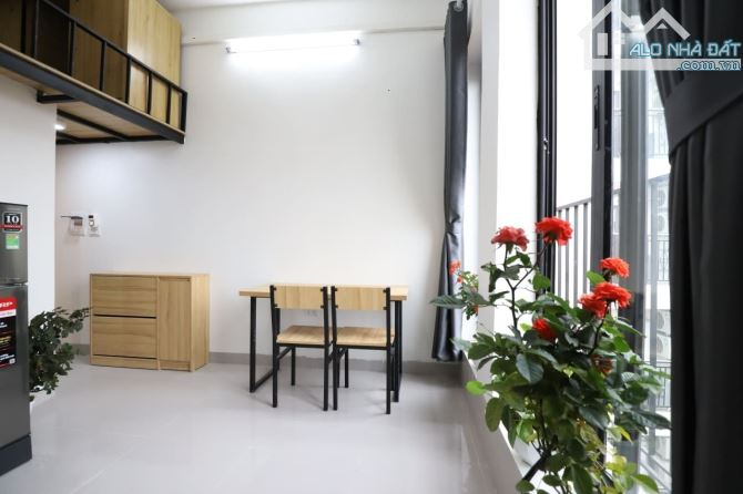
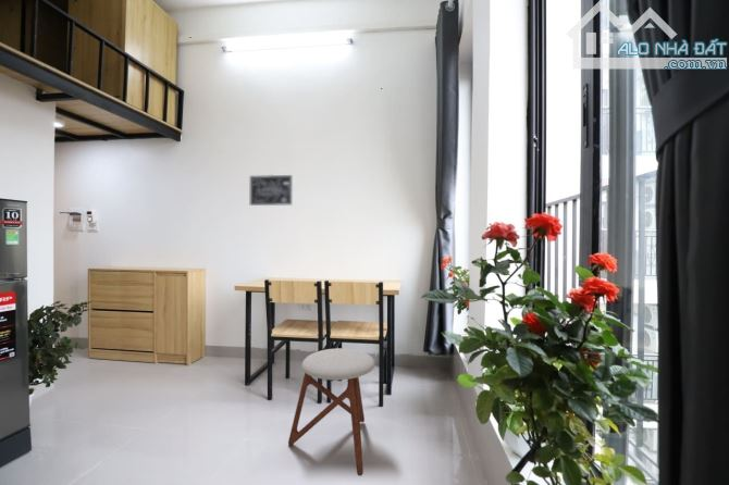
+ stool (331, 402)
+ wall art (270, 190)
